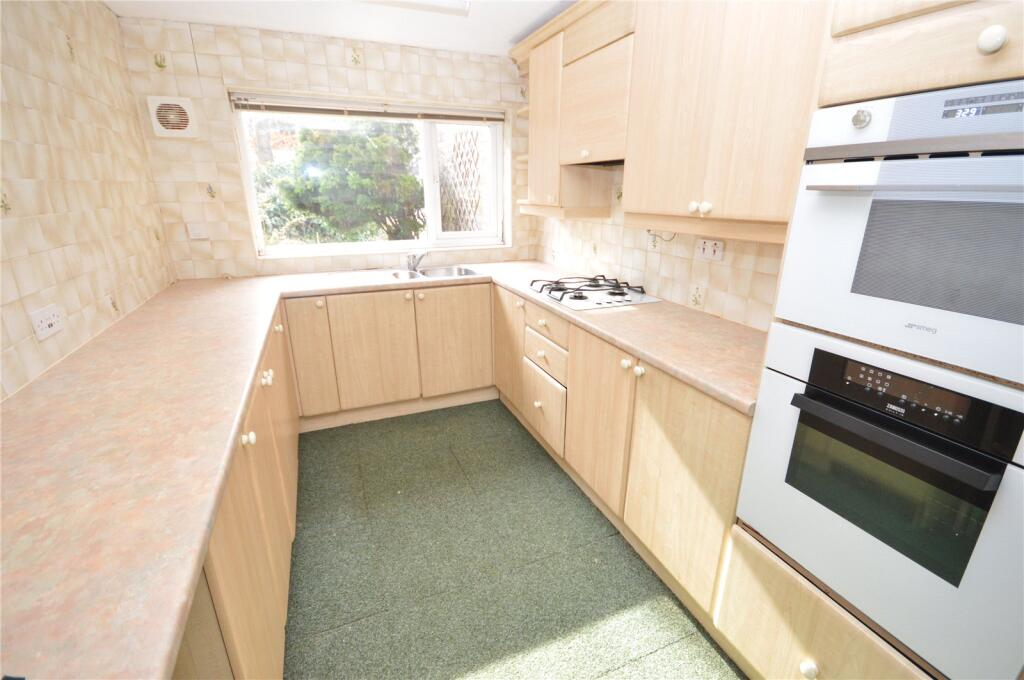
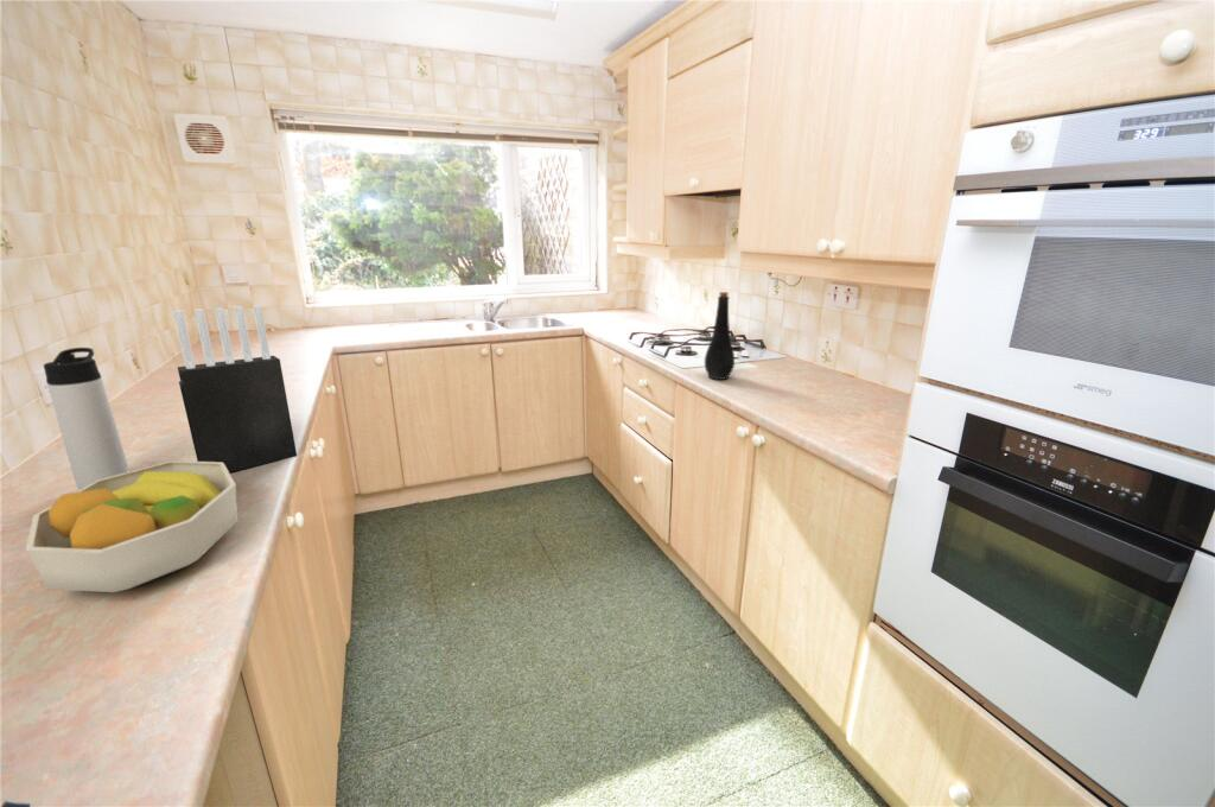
+ knife block (231, 386)
+ fruit bowl (144, 513)
+ bottle (720, 335)
+ thermos bottle (89, 419)
